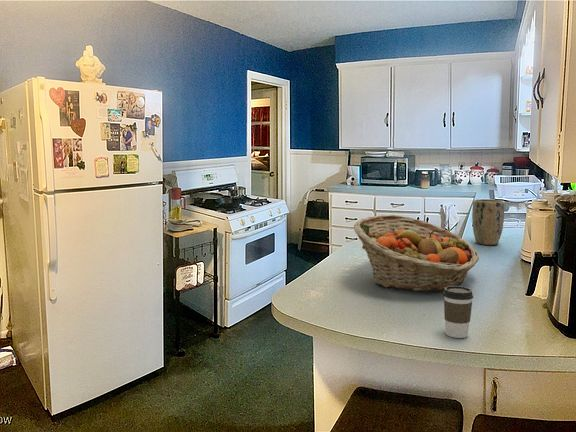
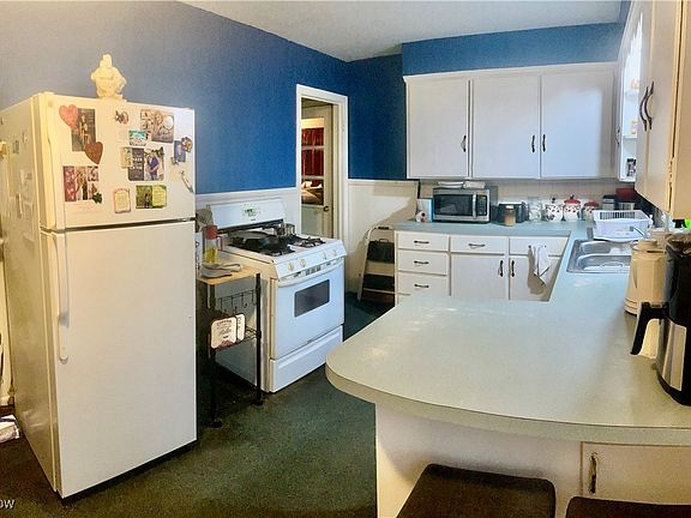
- coffee cup (457, 311)
- plant pot (487, 221)
- fruit basket (415, 250)
